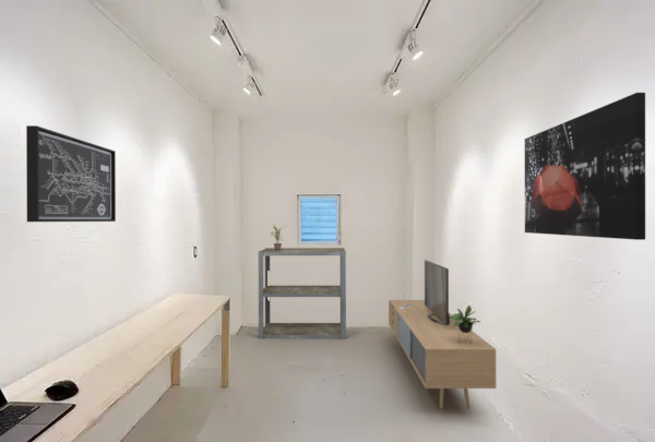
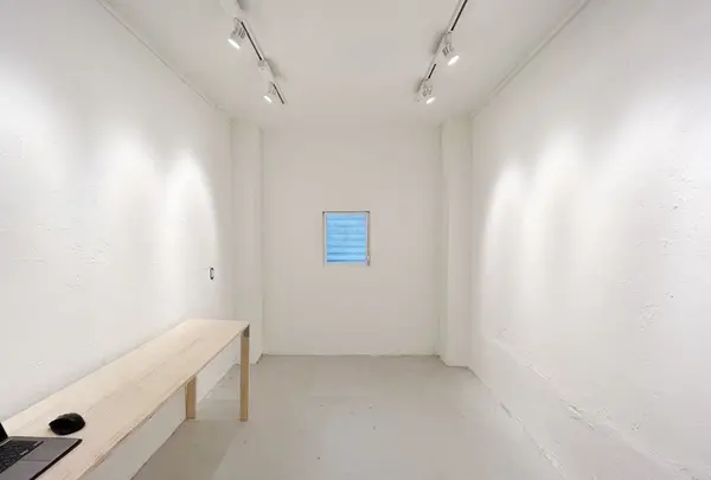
- shelving unit (303, 290)
- potted plant (278, 236)
- wall art (571, 178)
- wall art (78, 180)
- media console (431, 316)
